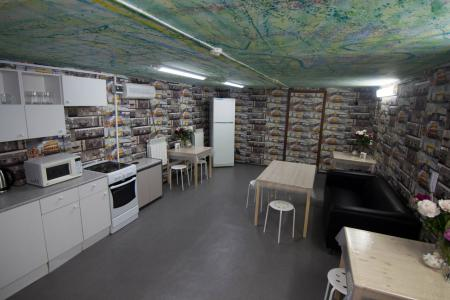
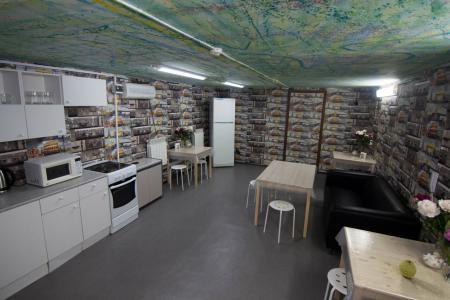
+ fruit (407, 268)
